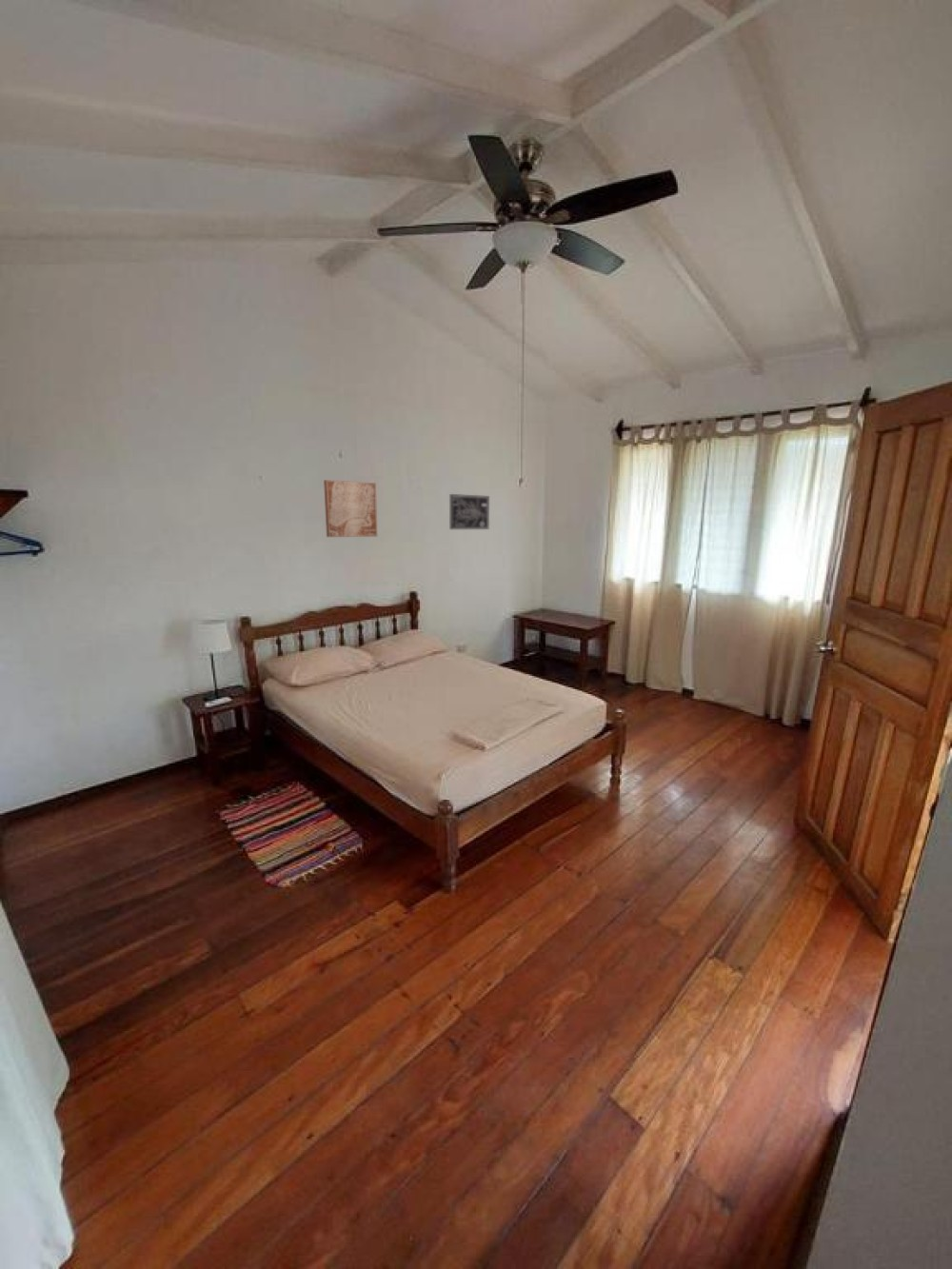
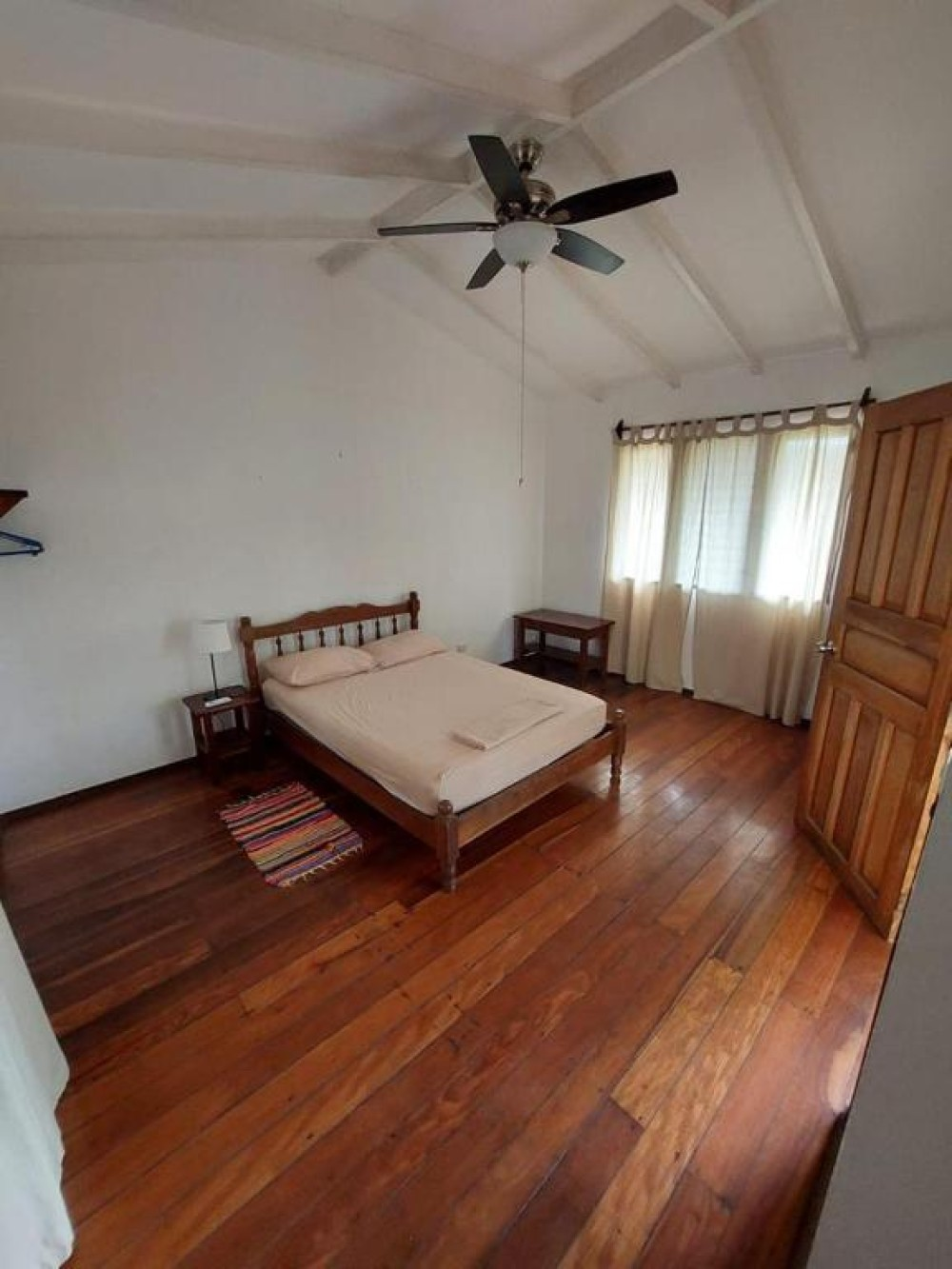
- wall art (351, 509)
- wall art (469, 512)
